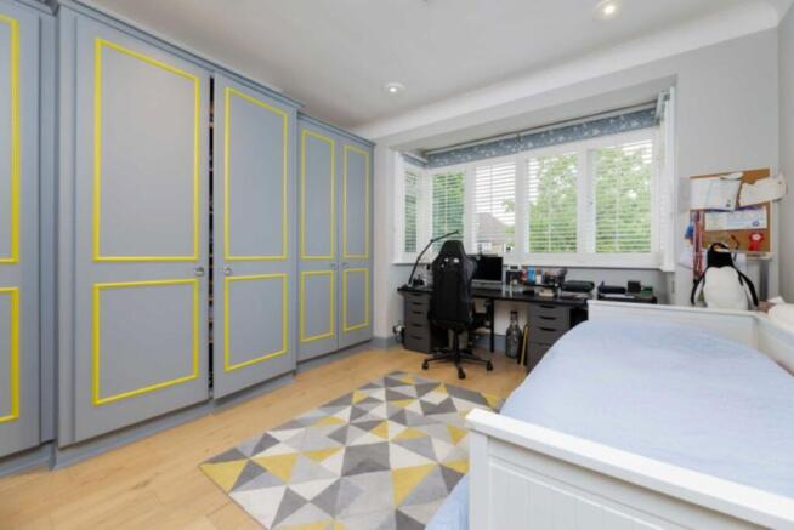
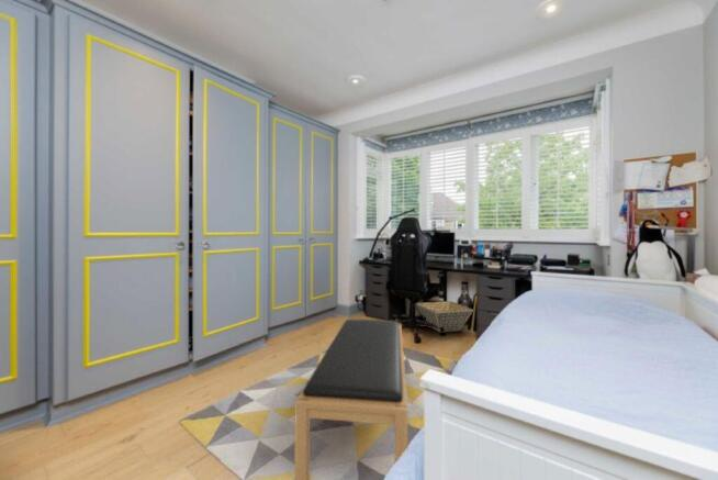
+ bench (364, 378)
+ basket (444, 316)
